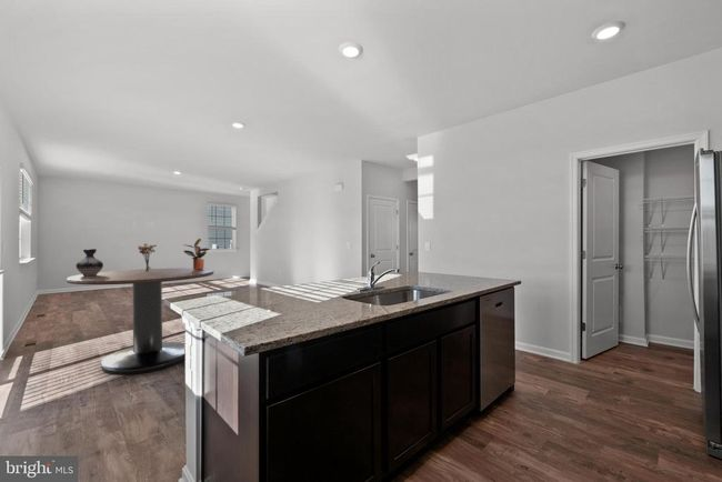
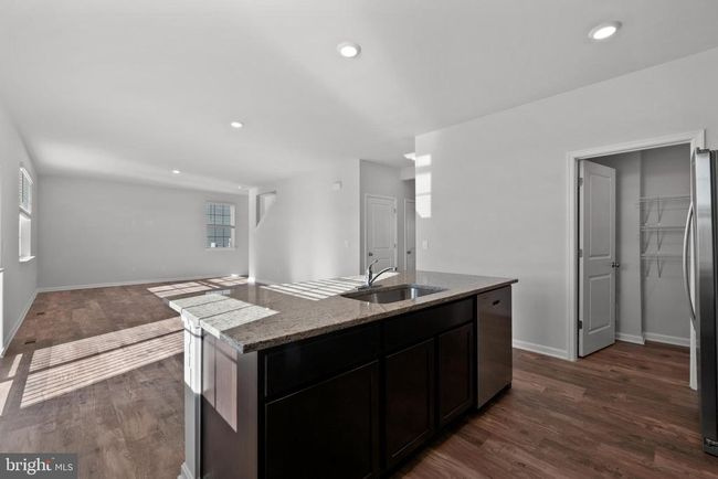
- ceramic jug (90, 261)
- potted plant (195, 253)
- dining table (148, 317)
- bouquet (147, 258)
